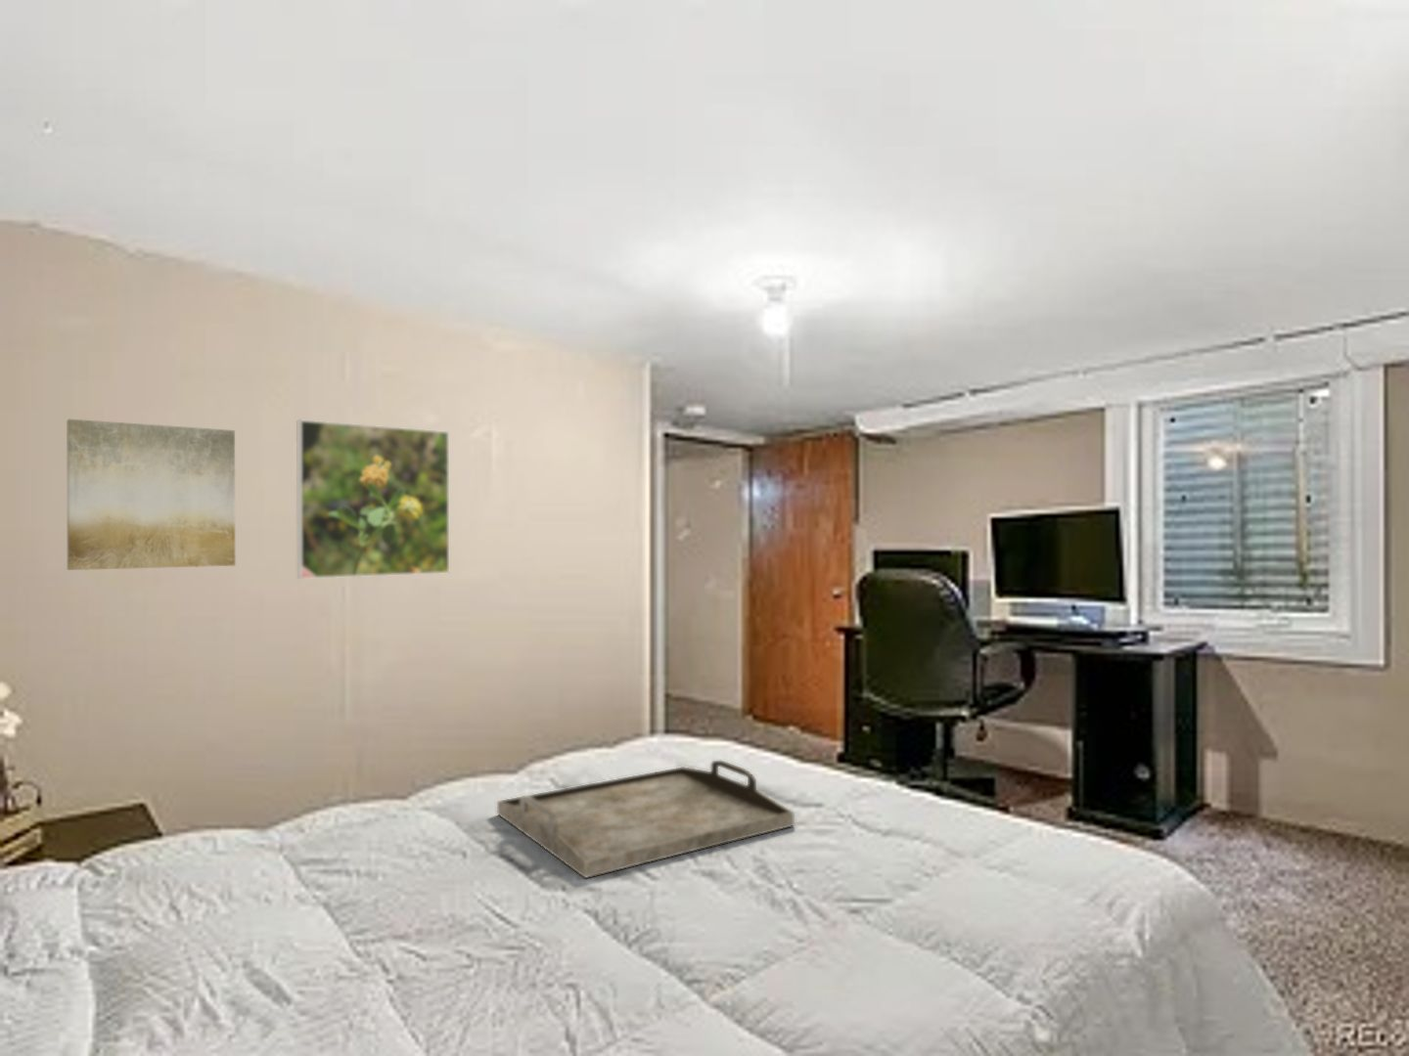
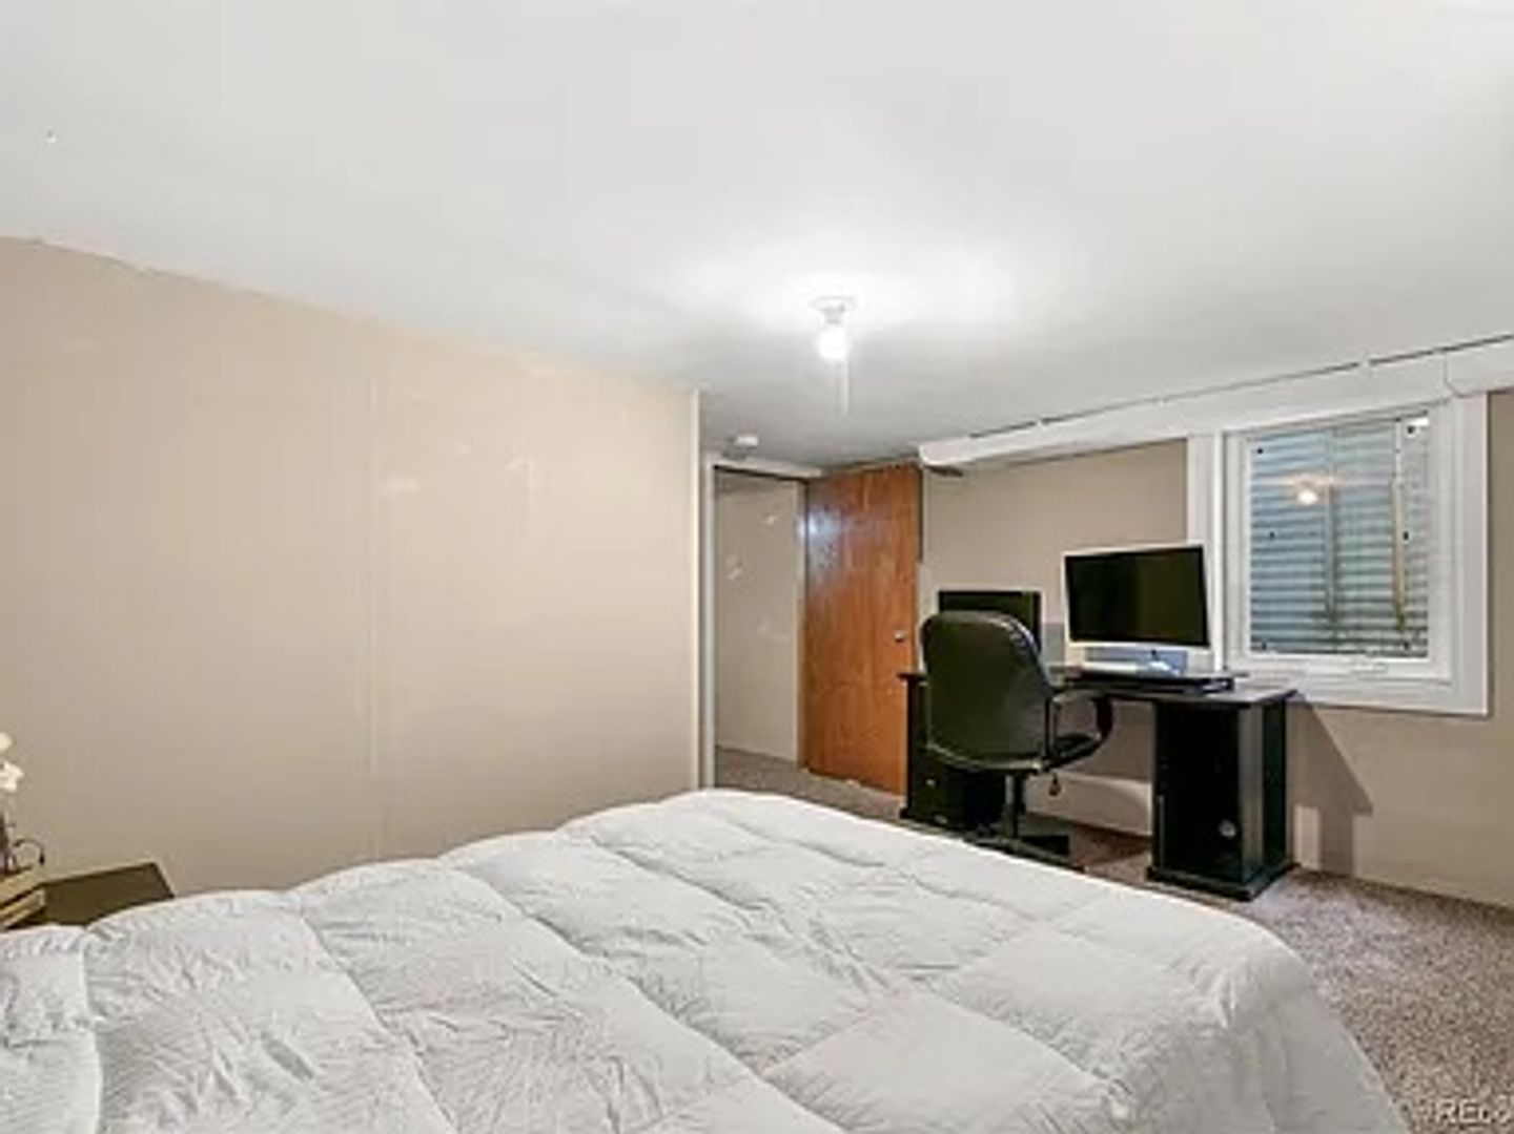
- serving tray (642, 801)
- wall art (154, 496)
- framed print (377, 500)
